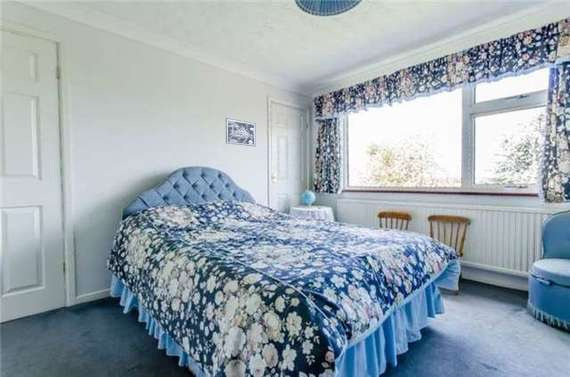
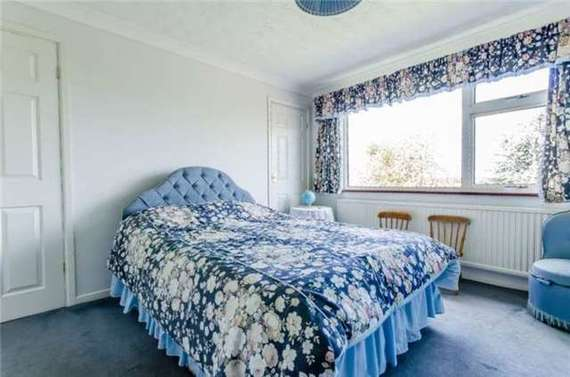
- wall art (241, 132)
